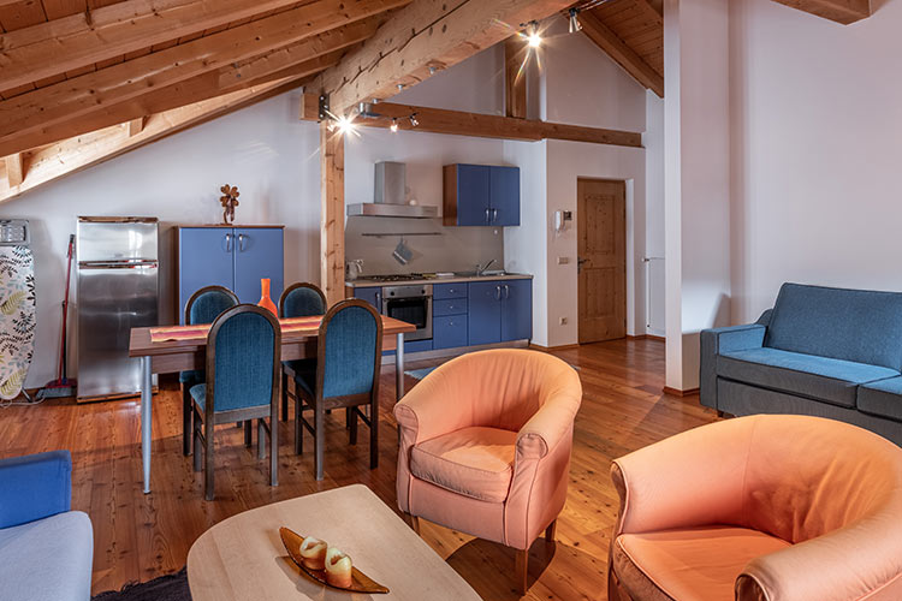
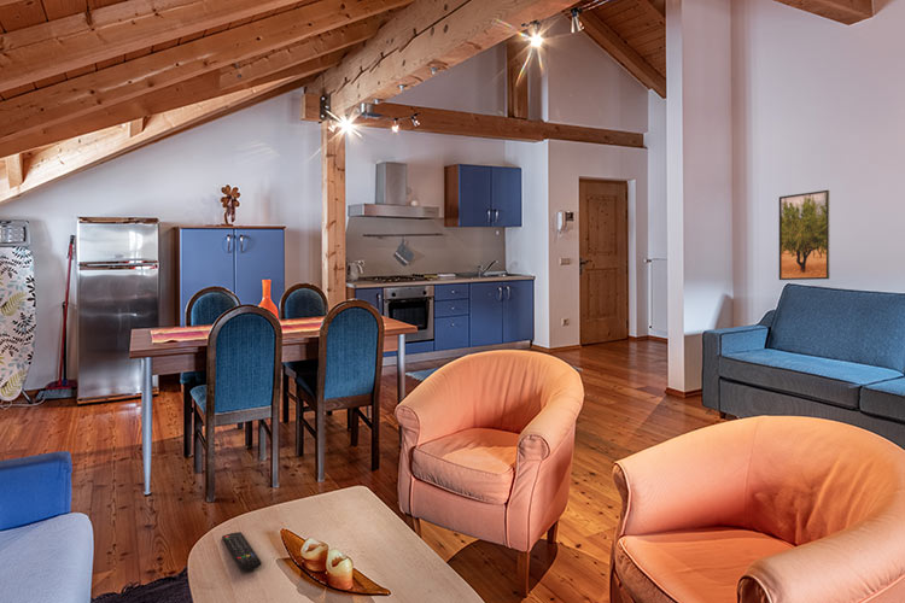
+ remote control (240, 550)
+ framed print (802, 236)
